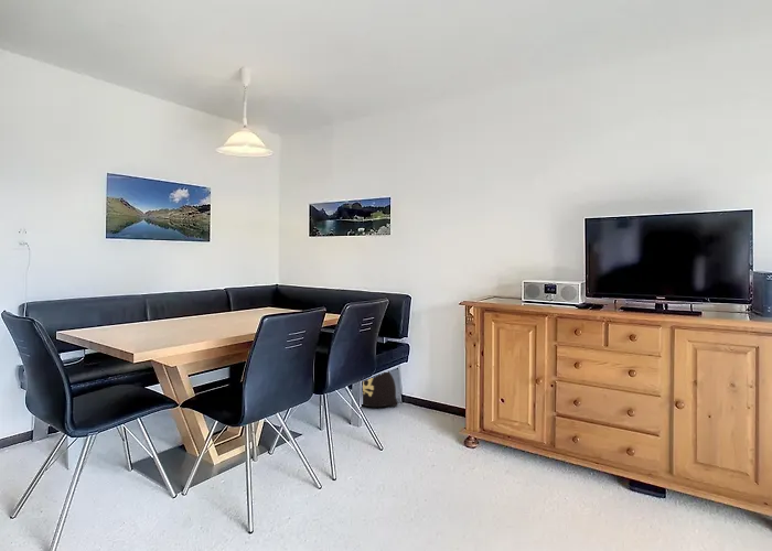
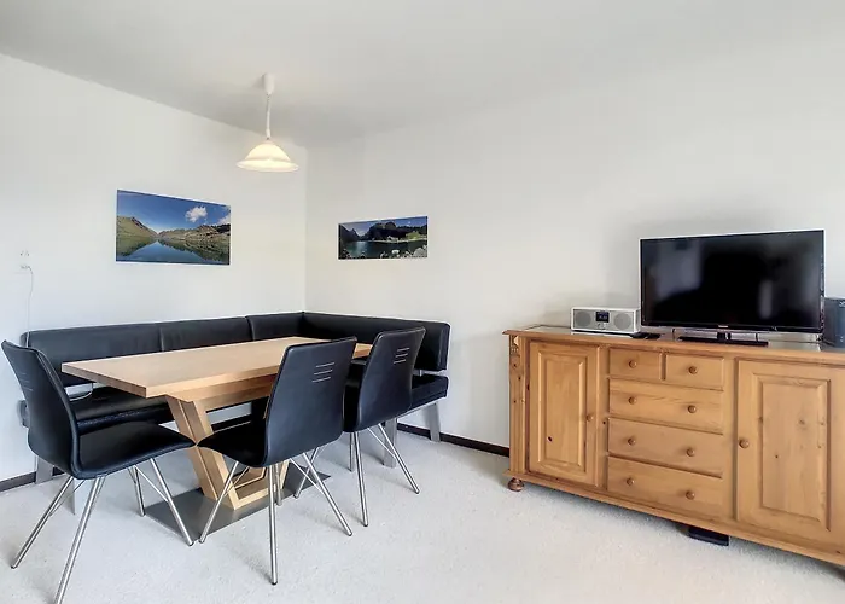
- bag (376, 376)
